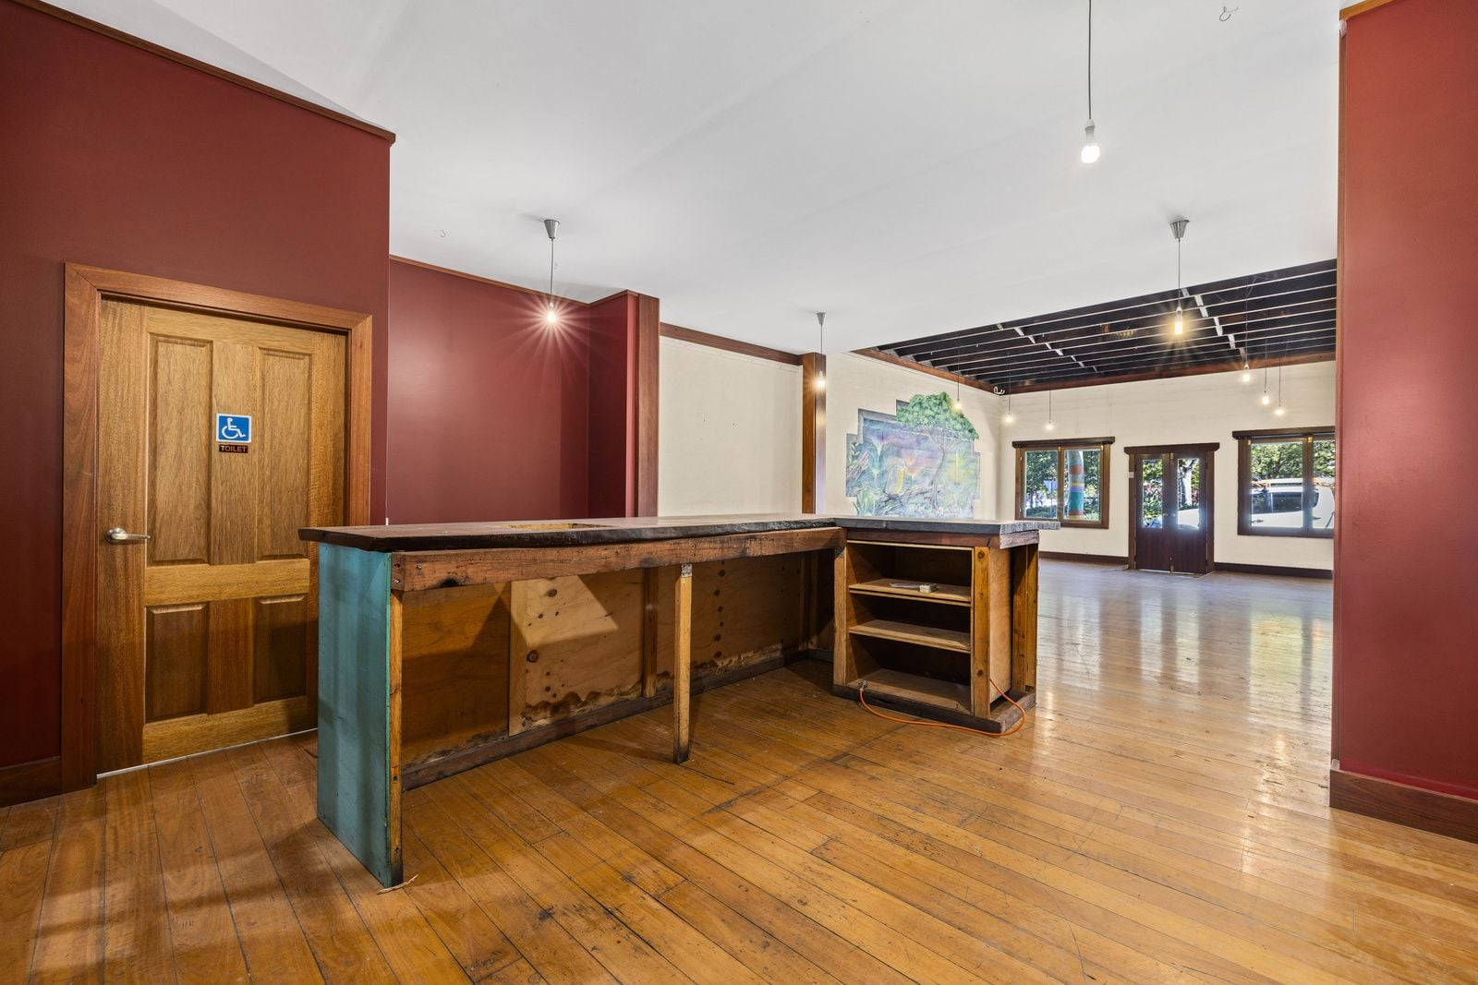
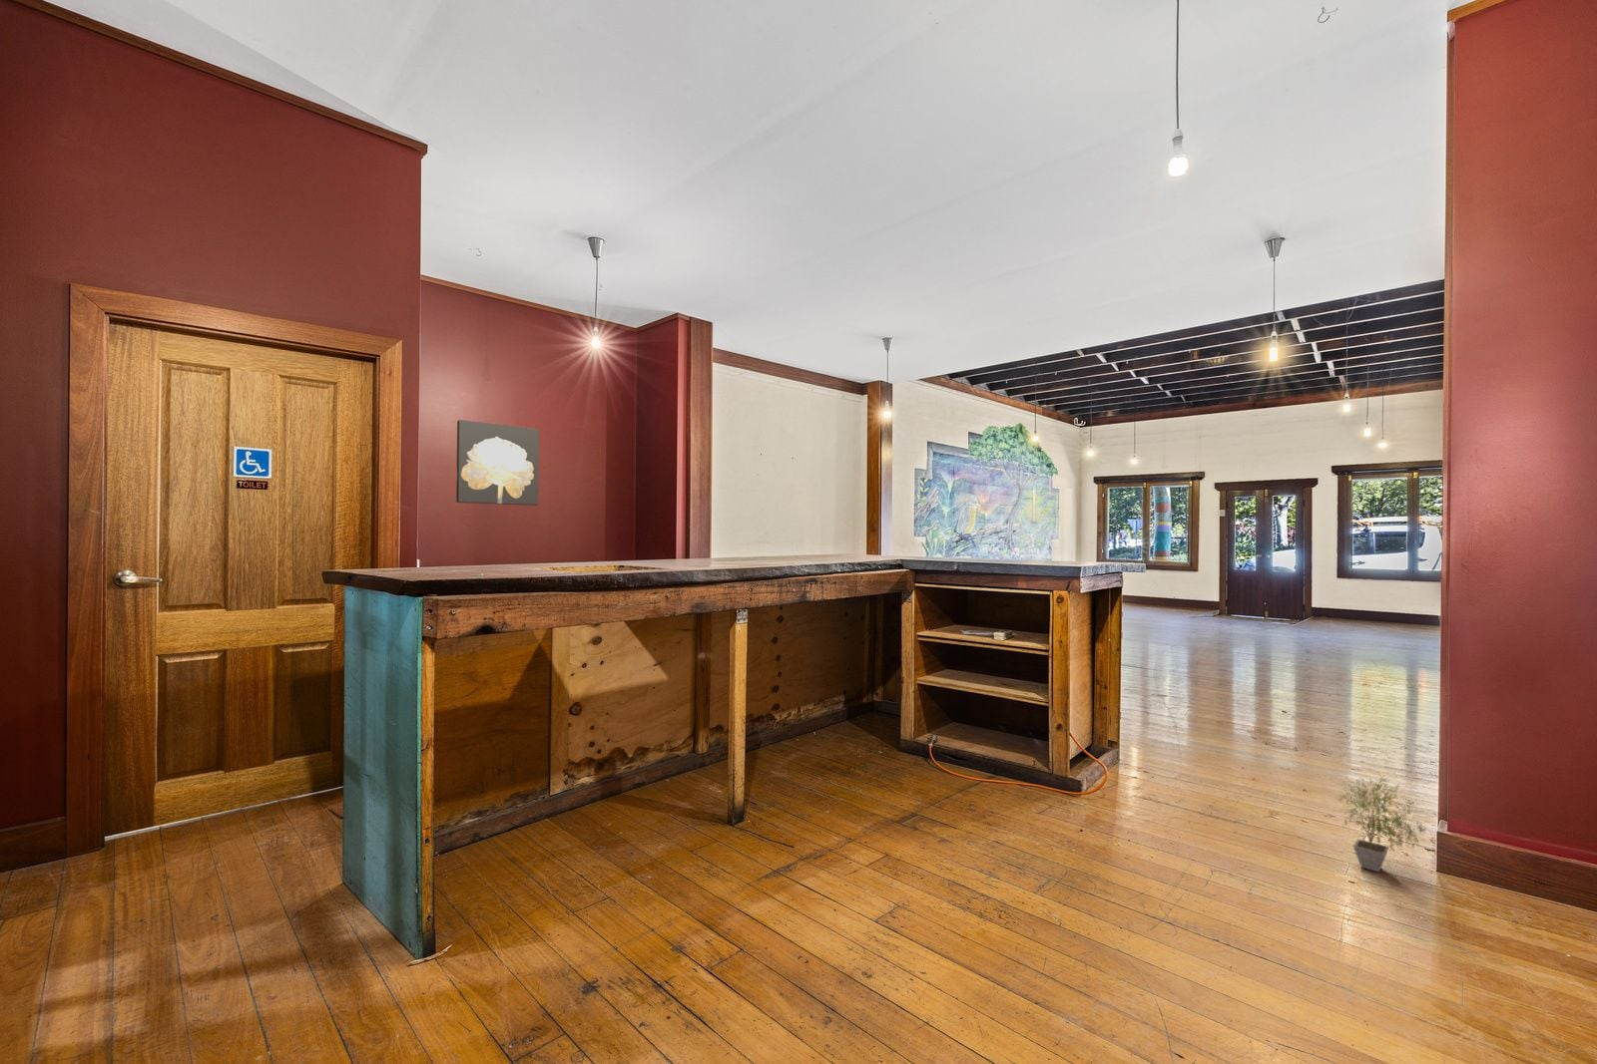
+ wall art (498, 463)
+ potted plant (1378, 818)
